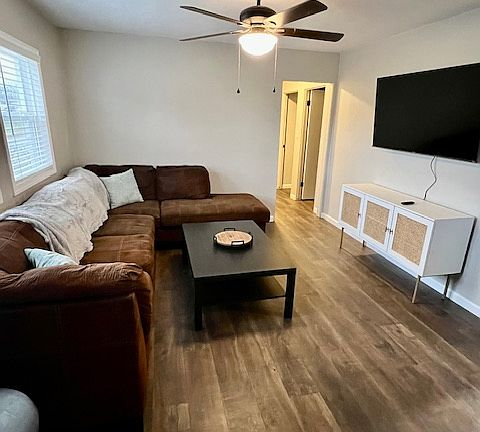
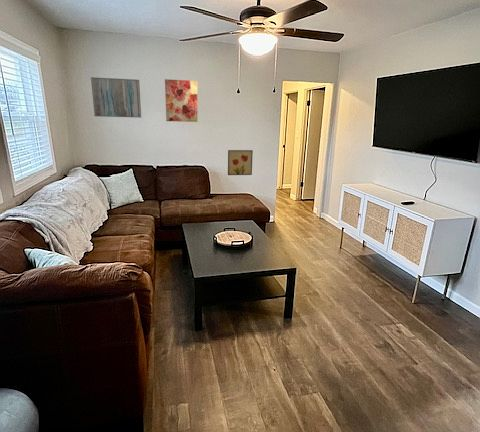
+ wall art (240, 162)
+ wall art (181, 101)
+ wall art (117, 98)
